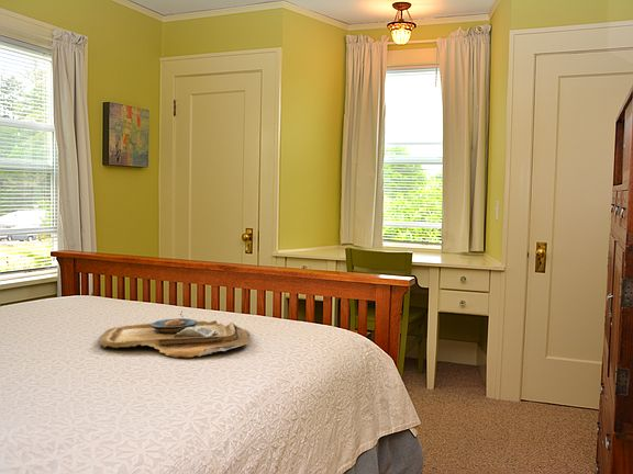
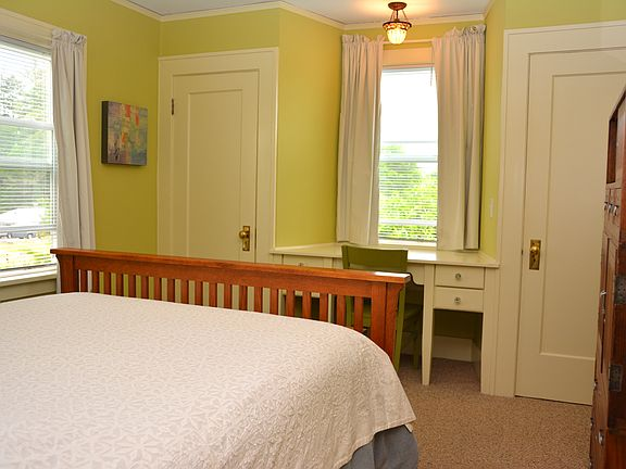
- tray (176, 329)
